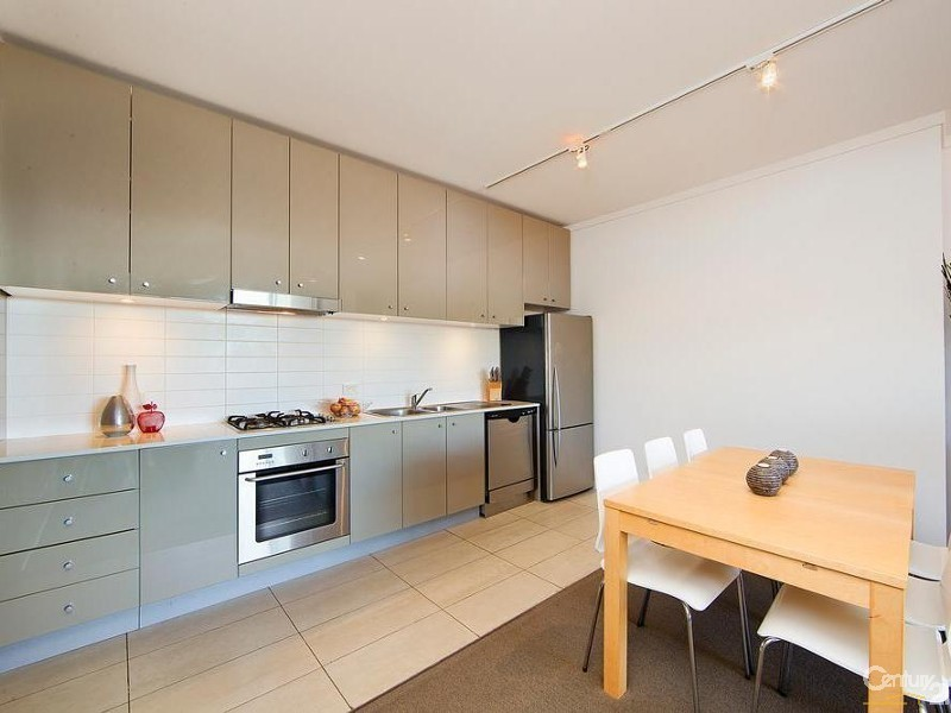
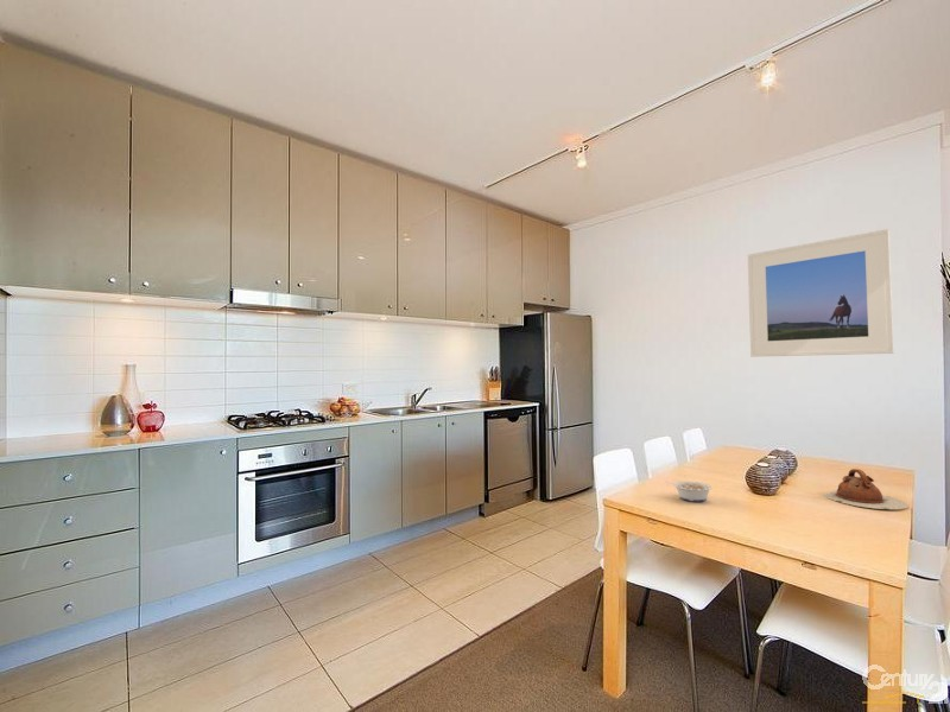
+ legume (691, 490)
+ teapot (862, 484)
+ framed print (813, 299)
